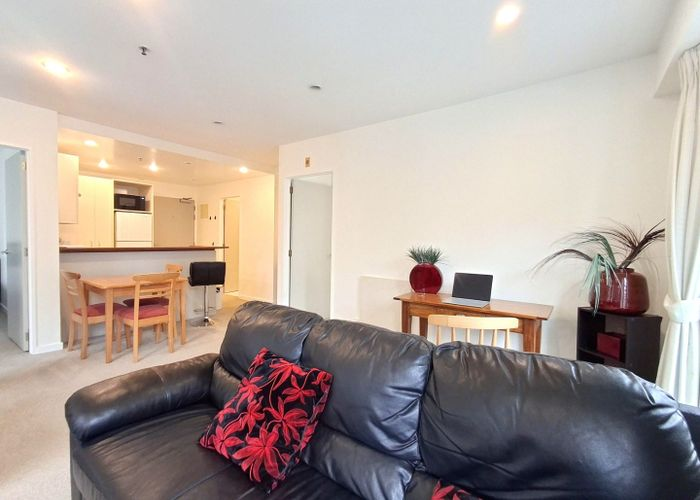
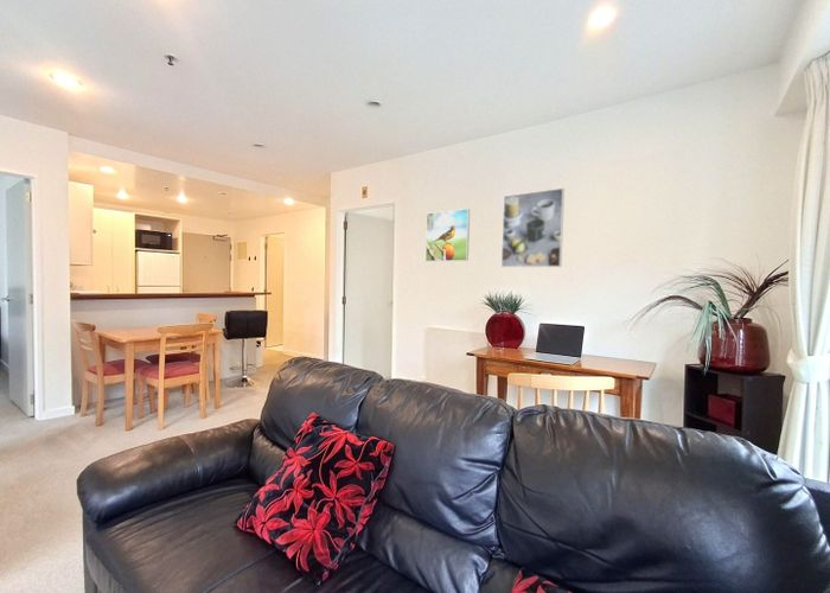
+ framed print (446, 236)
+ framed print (531, 229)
